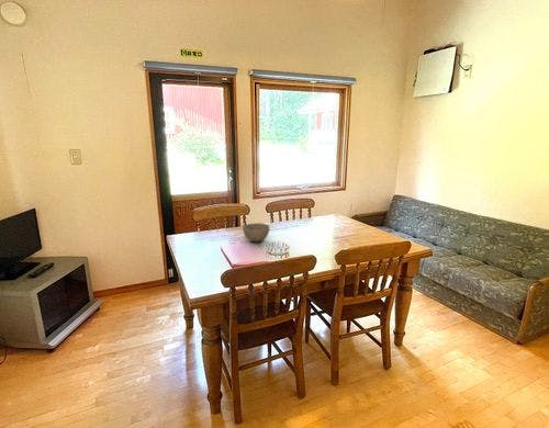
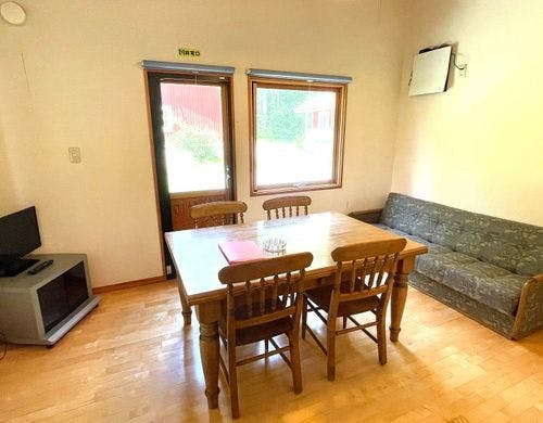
- bowl (256, 234)
